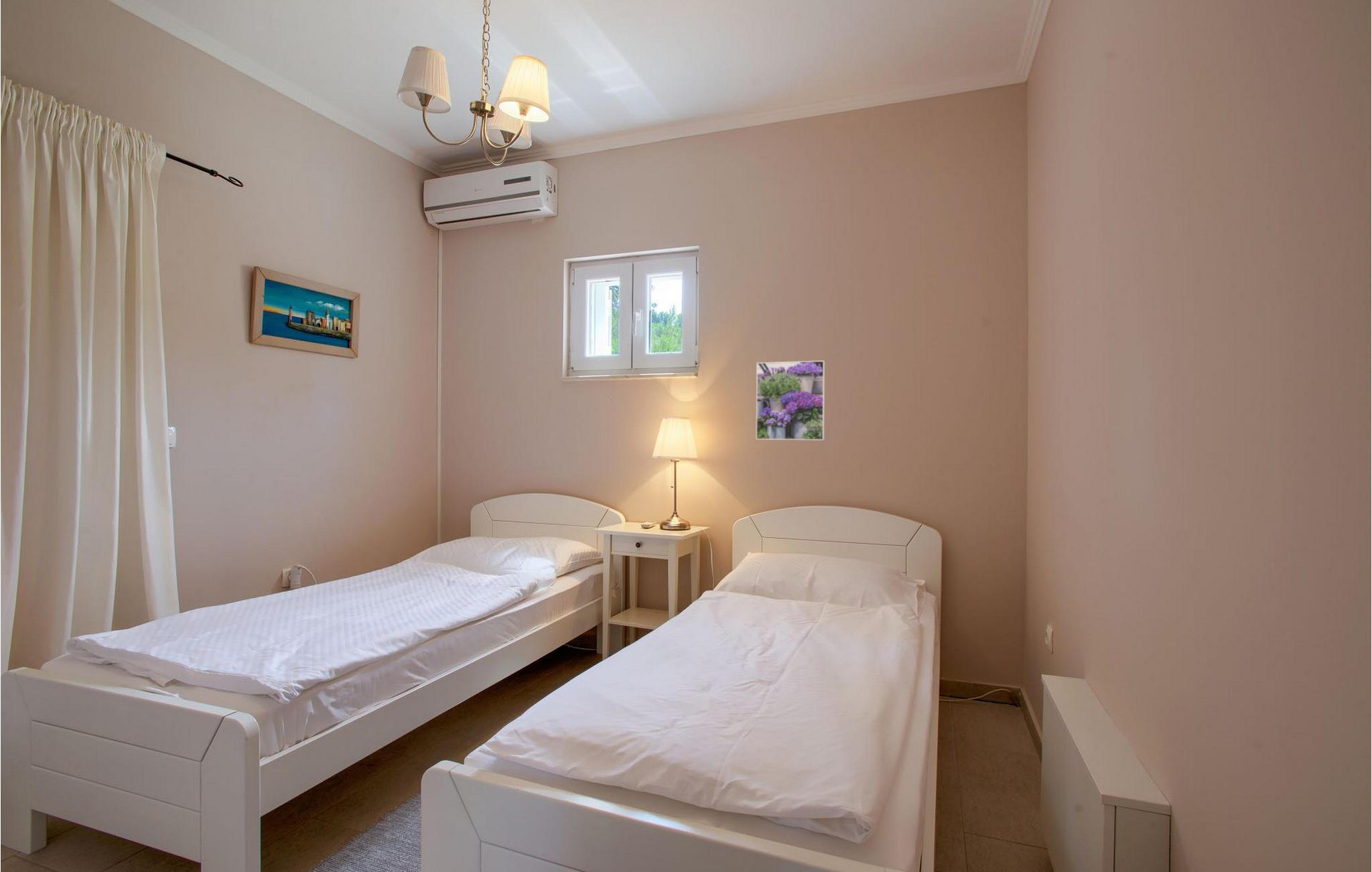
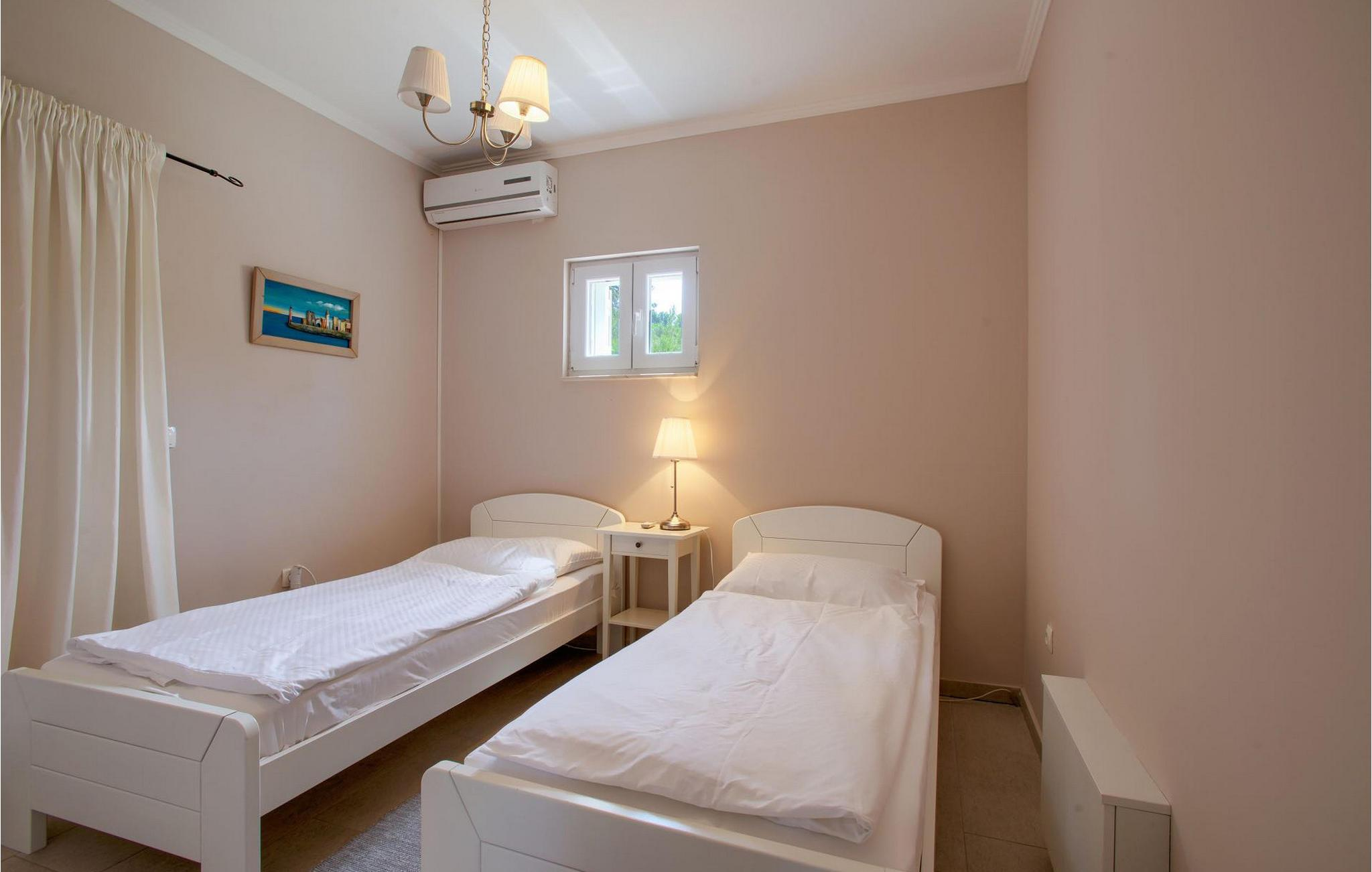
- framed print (790, 401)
